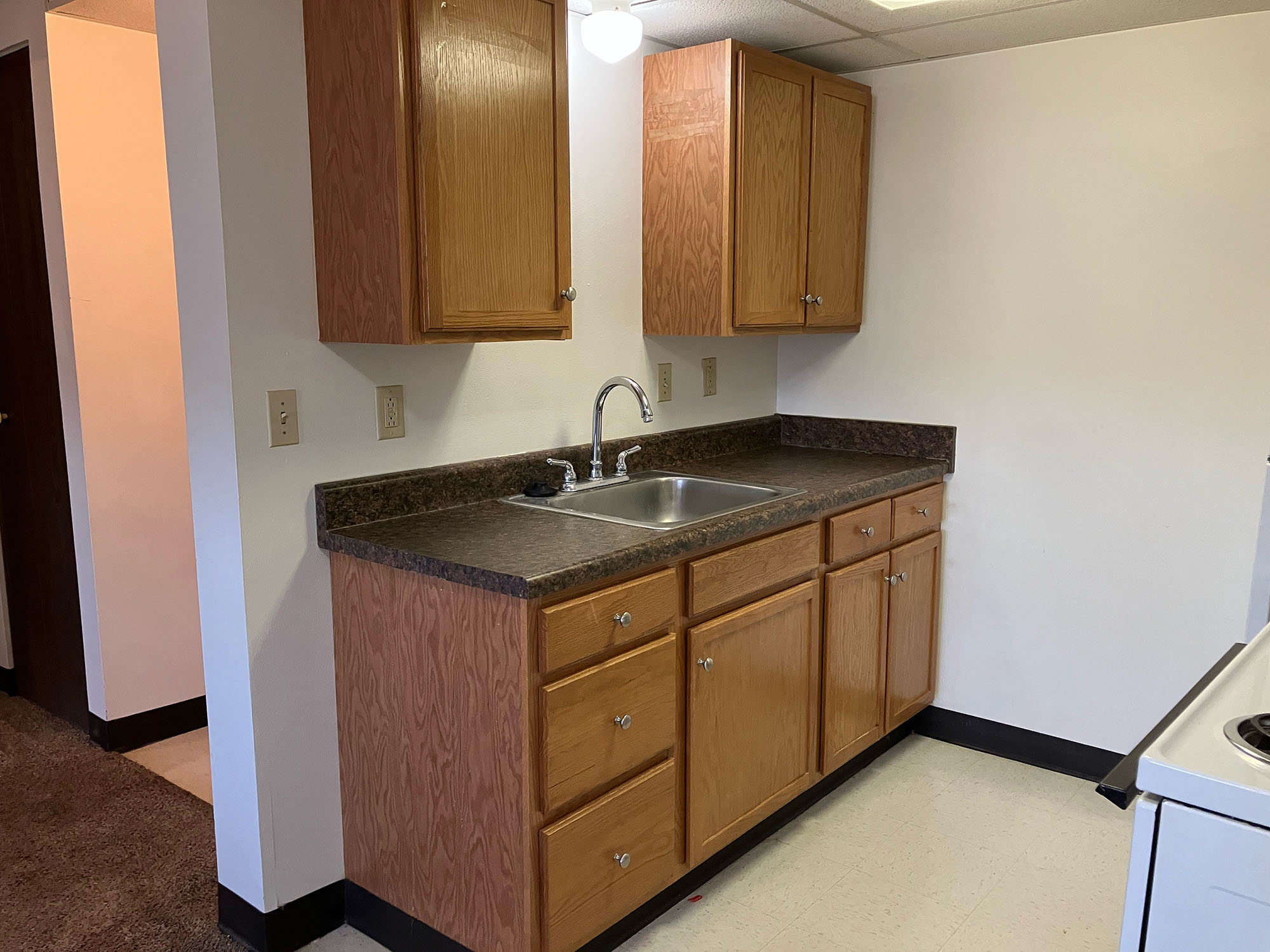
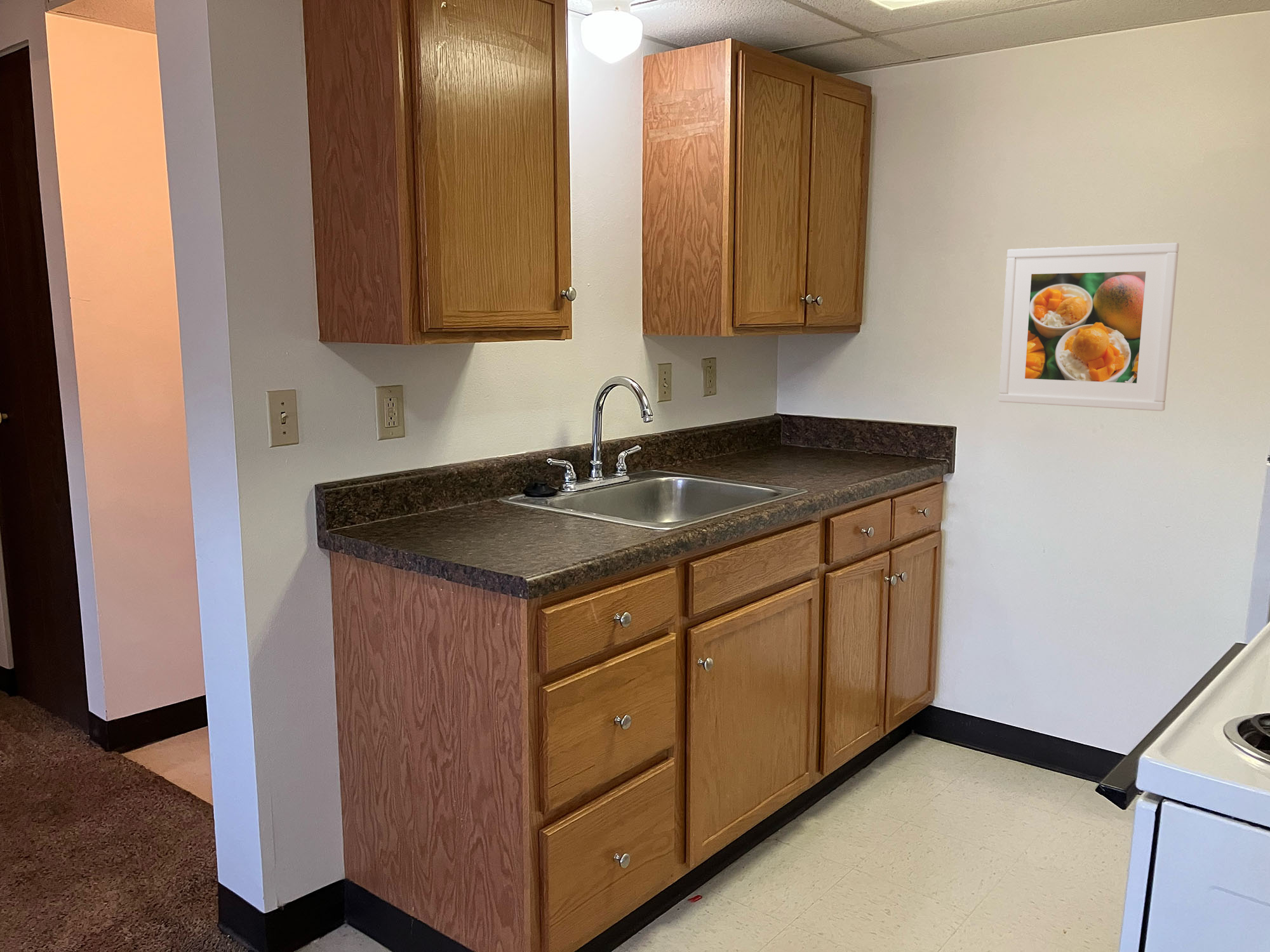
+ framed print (1083, 327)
